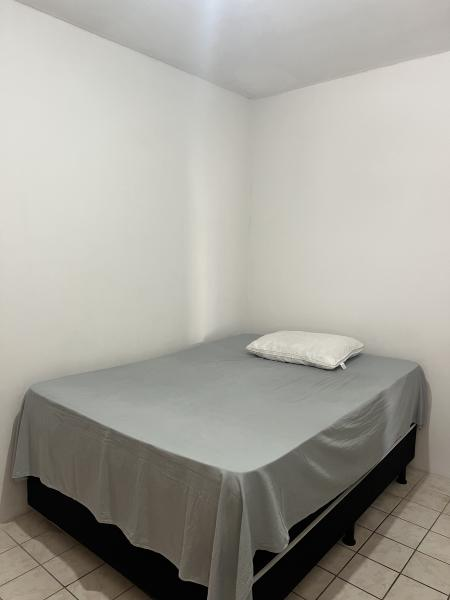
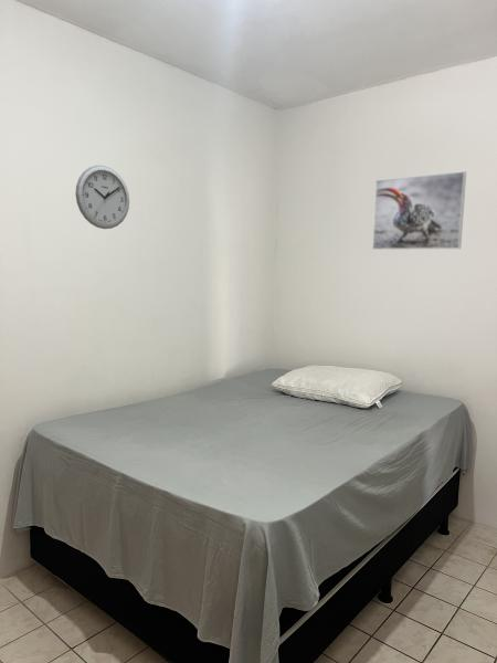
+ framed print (416, 212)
+ wall clock (104, 197)
